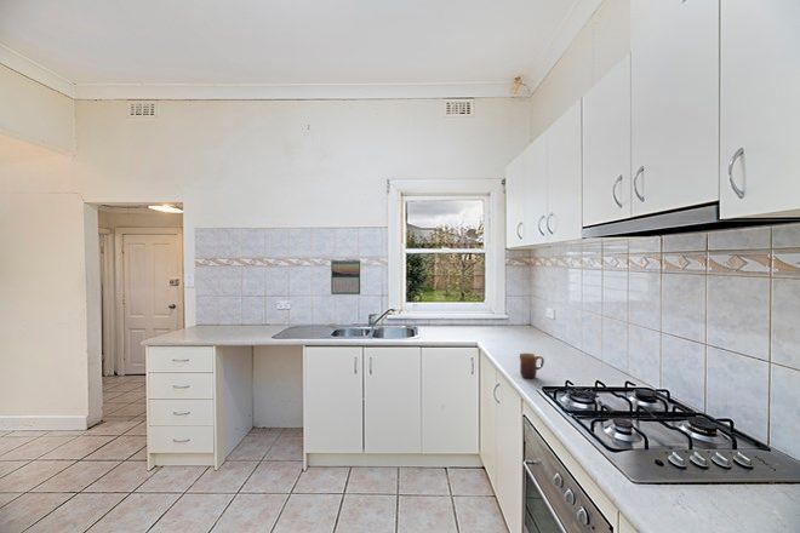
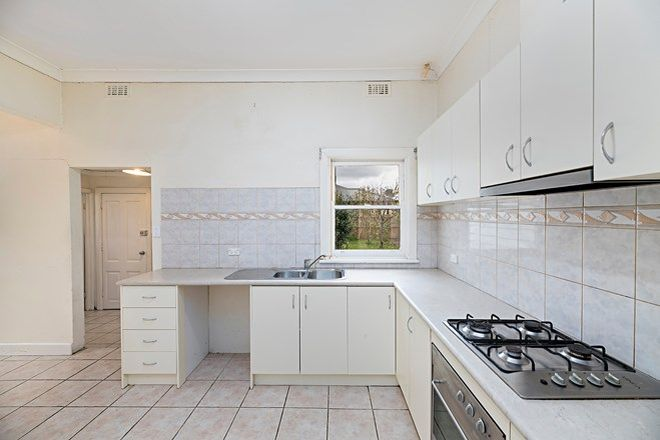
- calendar (345, 276)
- mug (531, 366)
